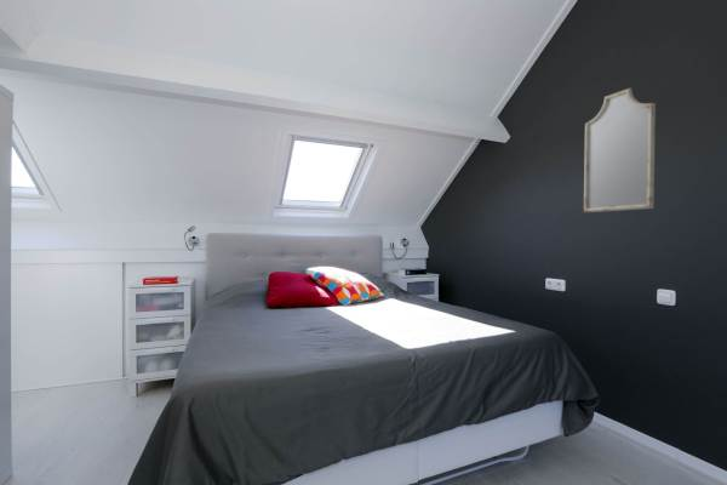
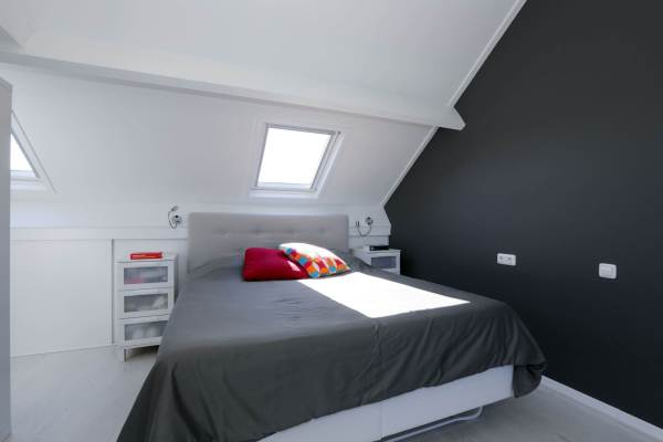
- home mirror (616, 152)
